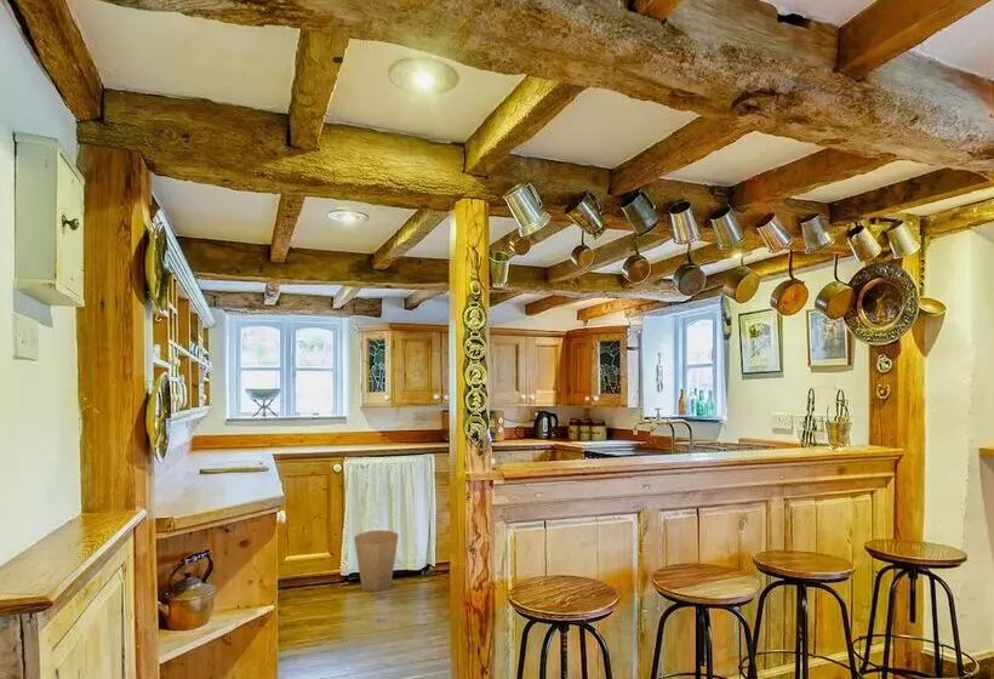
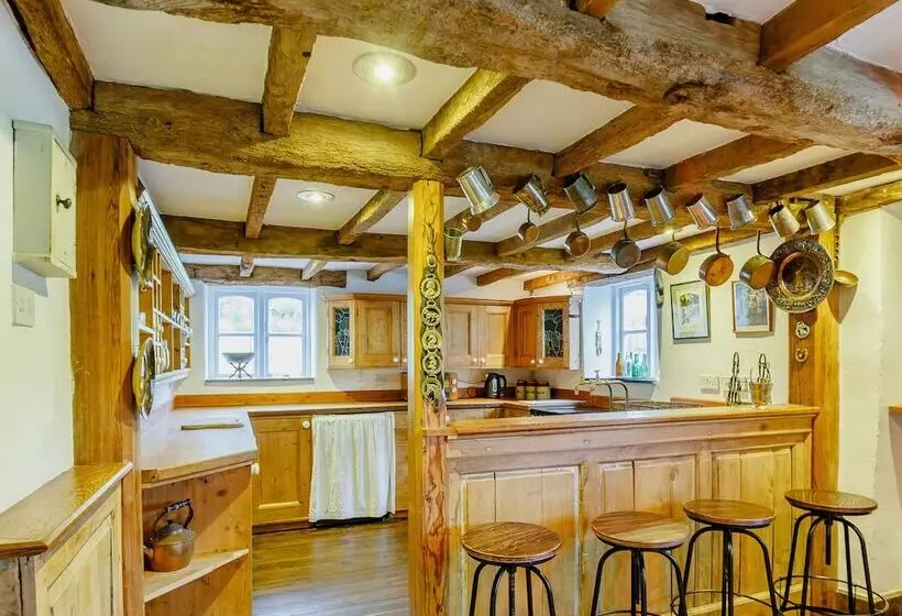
- trash can (376, 561)
